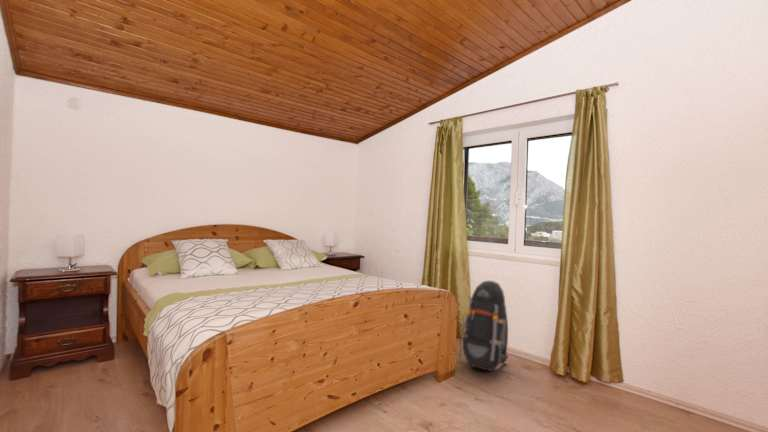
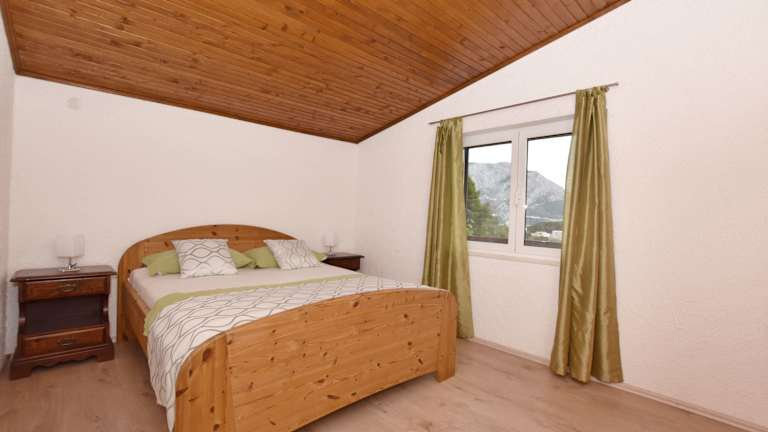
- backpack (486, 324)
